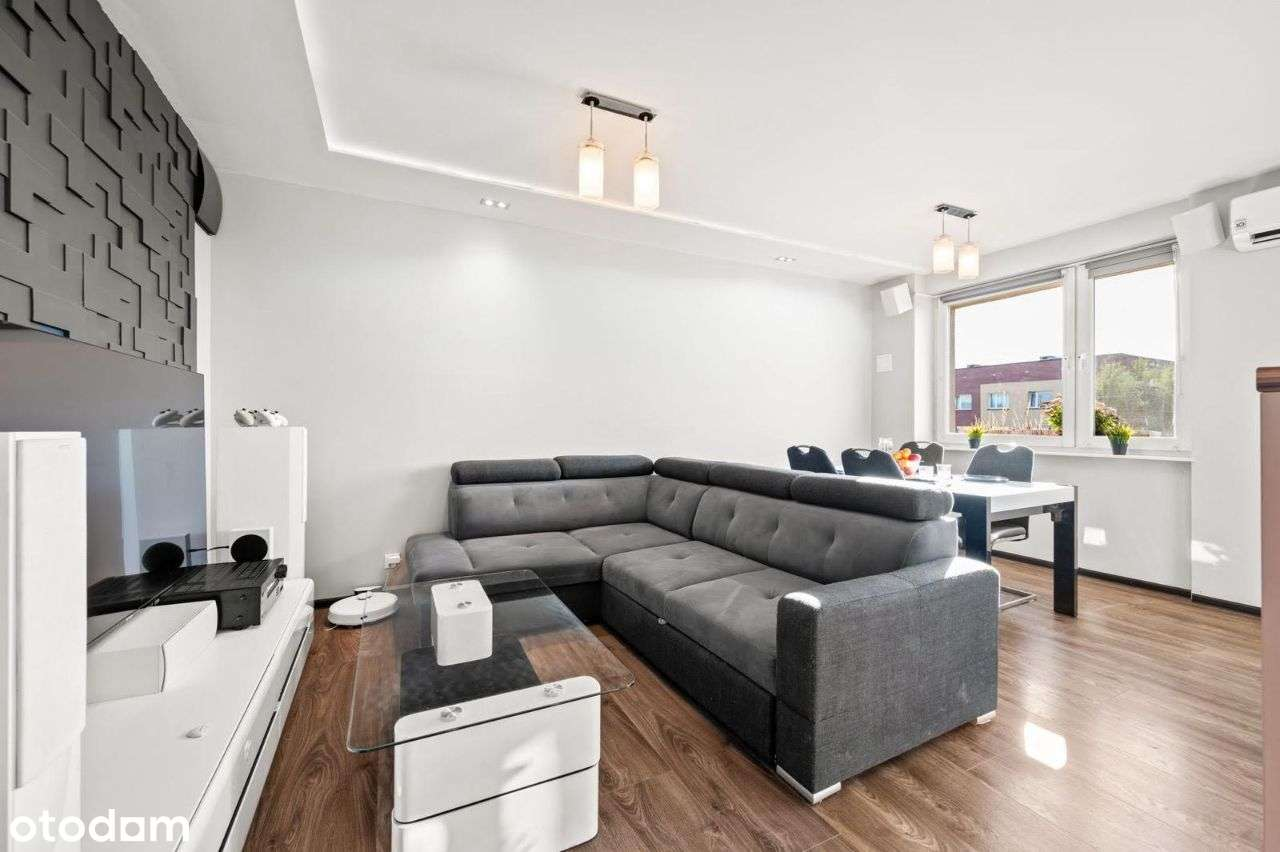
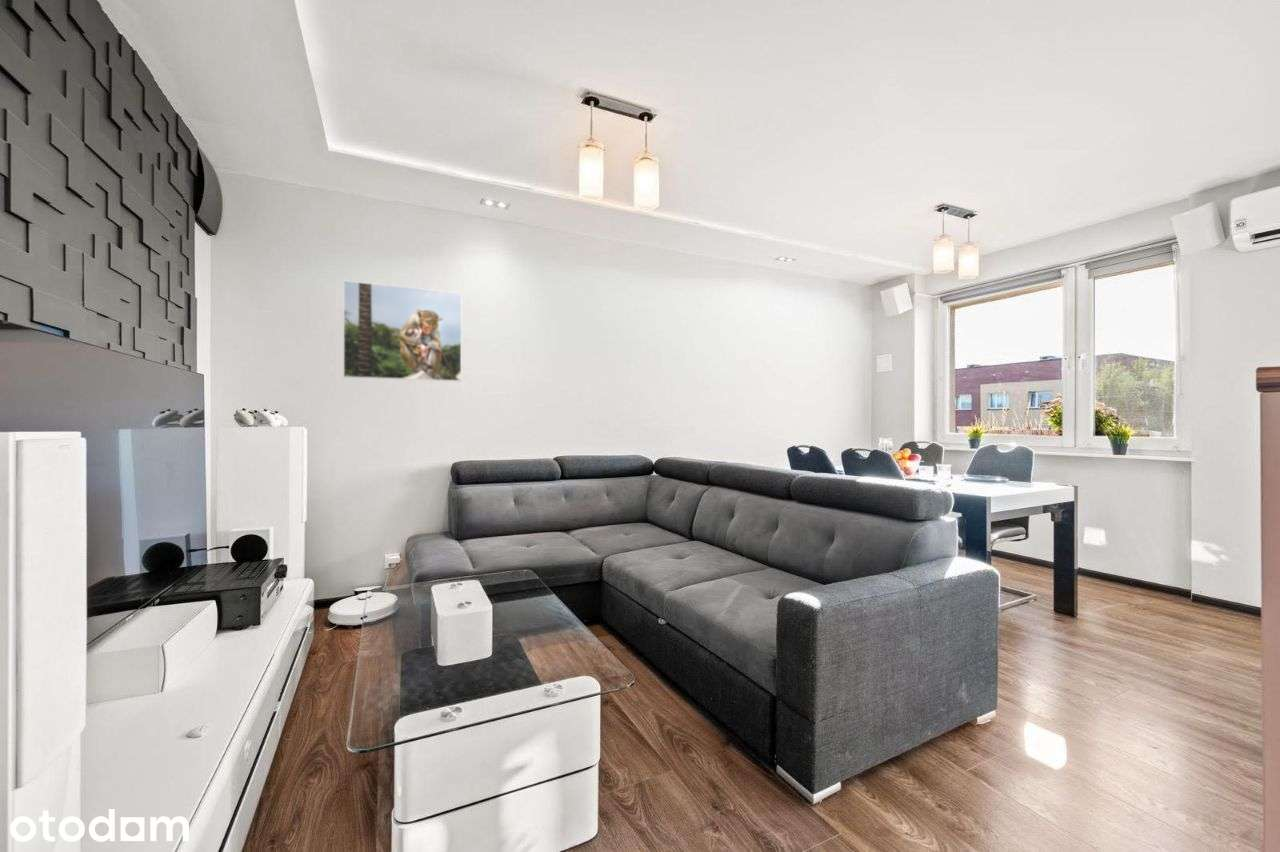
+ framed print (404, 333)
